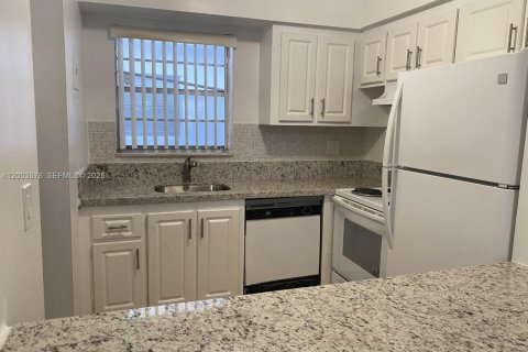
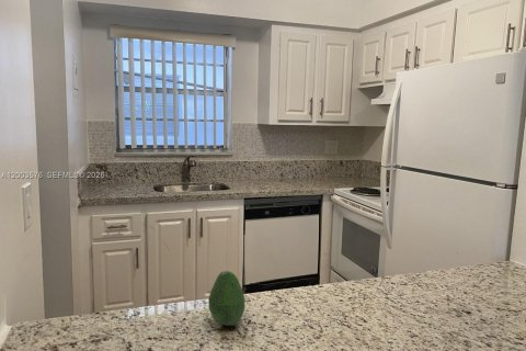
+ fruit (226, 297)
